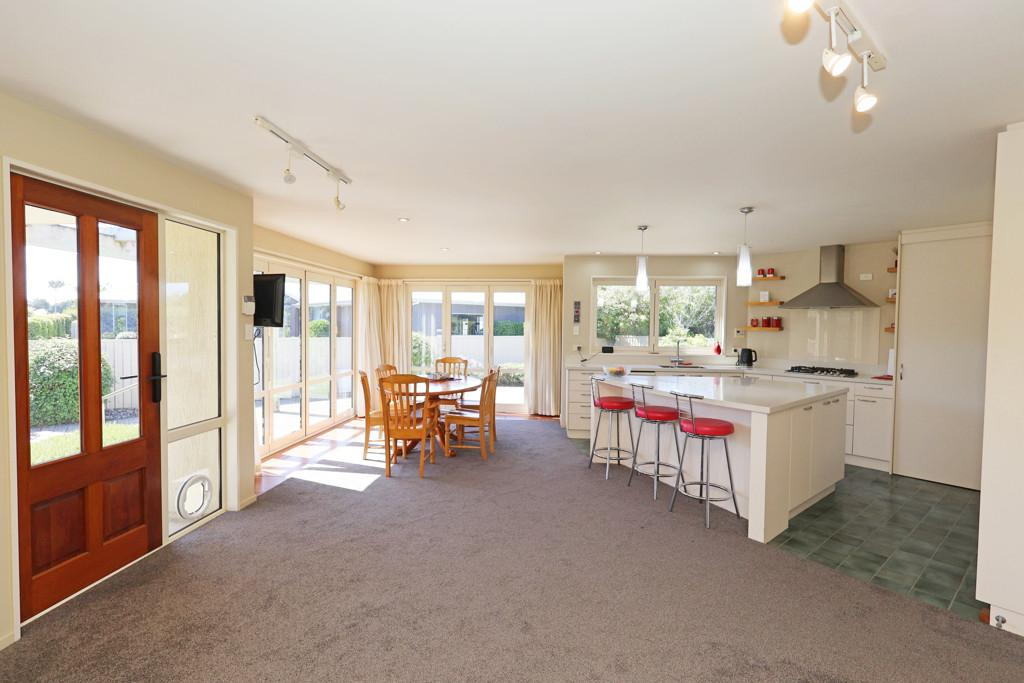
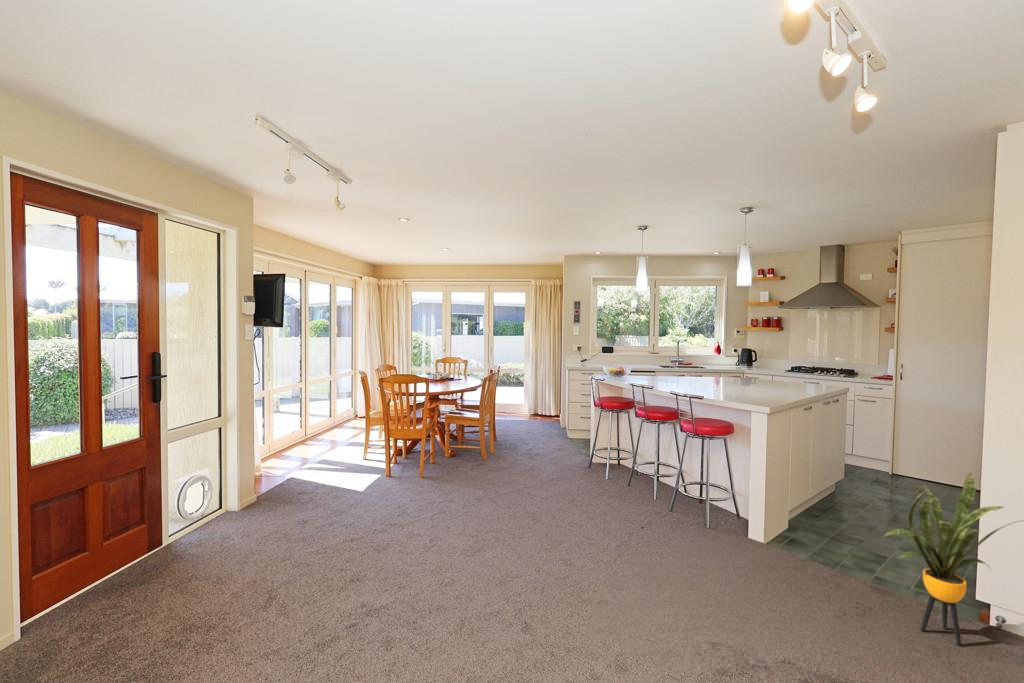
+ house plant (956, 560)
